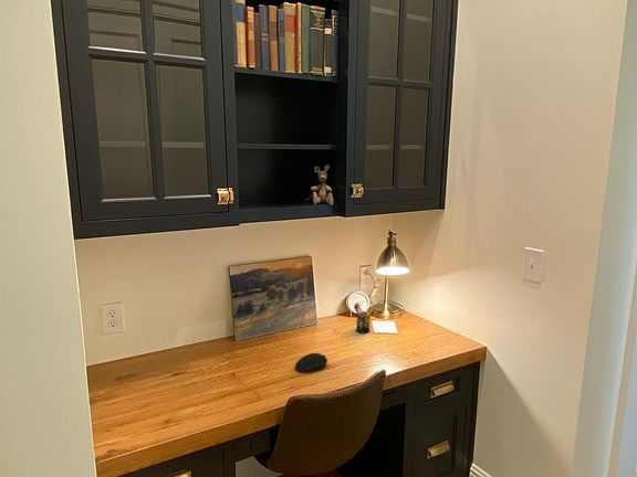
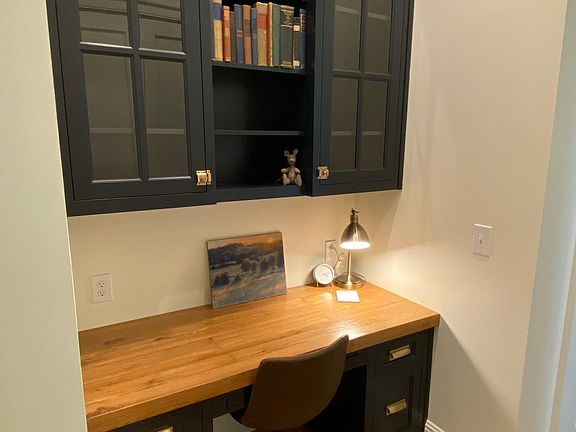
- pen holder (362, 317)
- computer mouse (311, 361)
